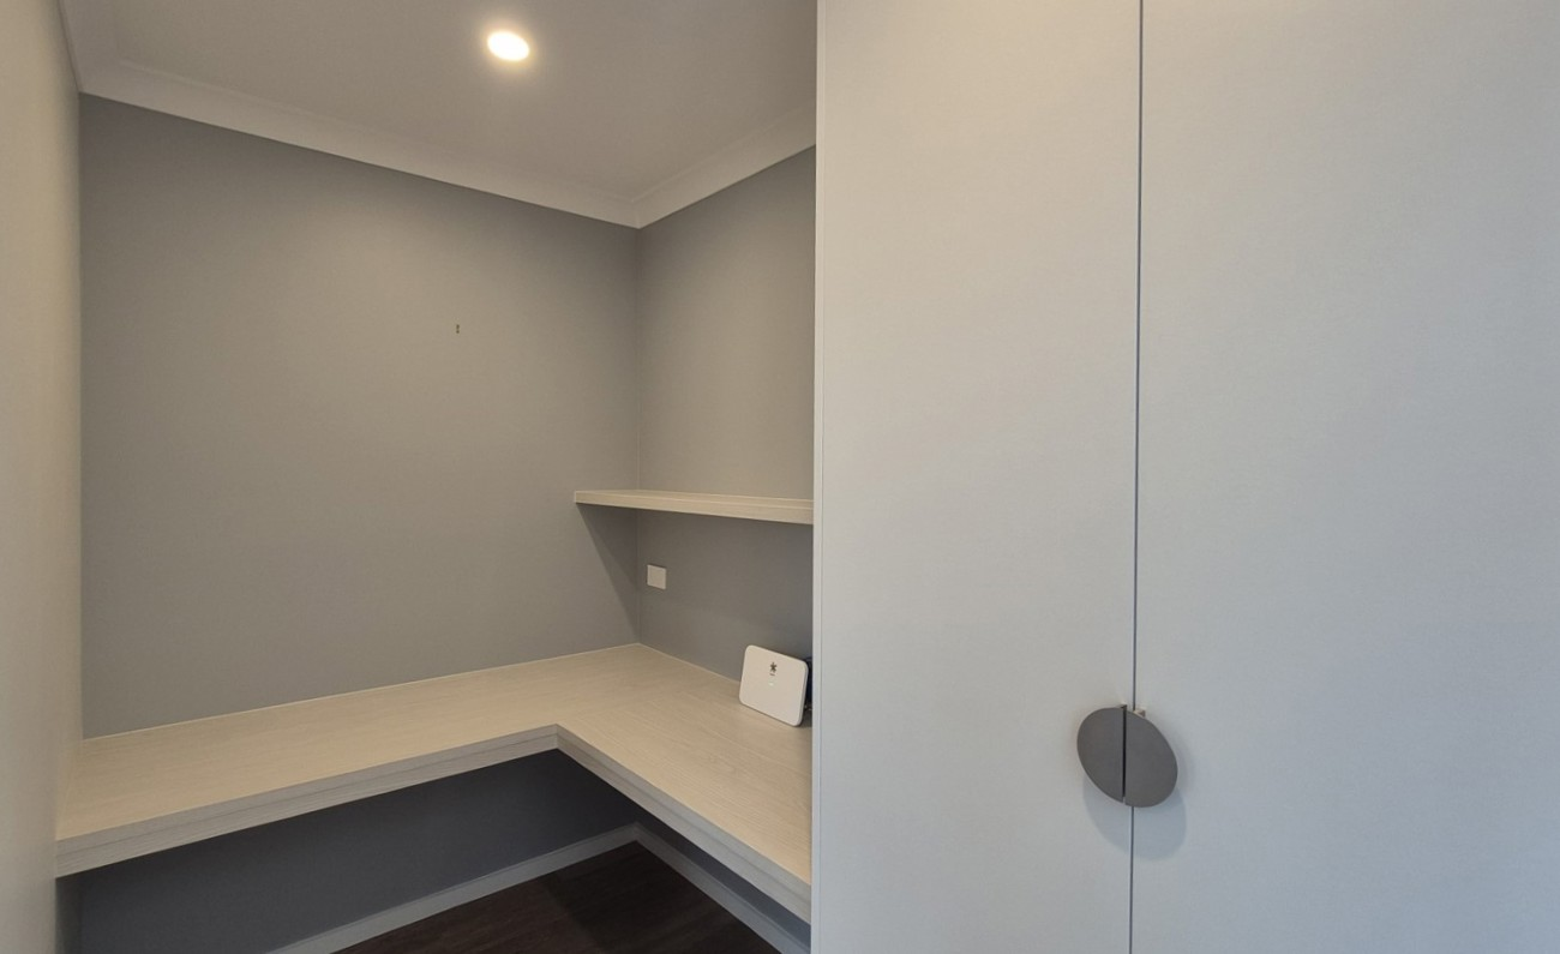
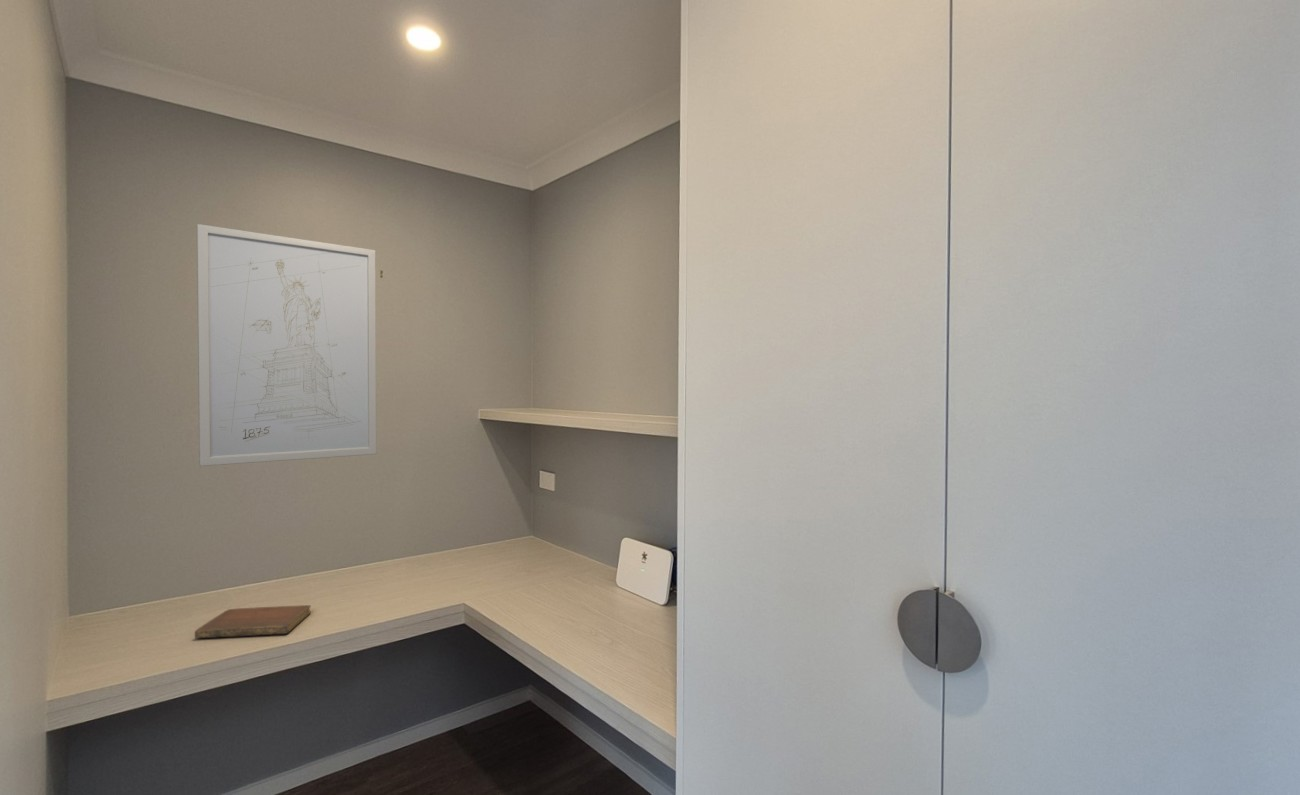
+ notebook (256, 621)
+ wall art (294, 349)
